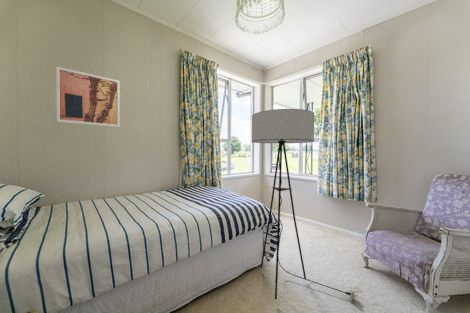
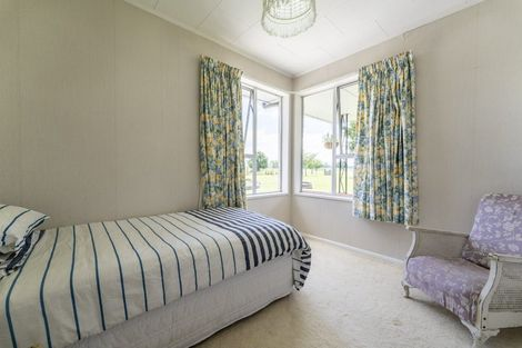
- wall art (90, 99)
- floor lamp (292, 202)
